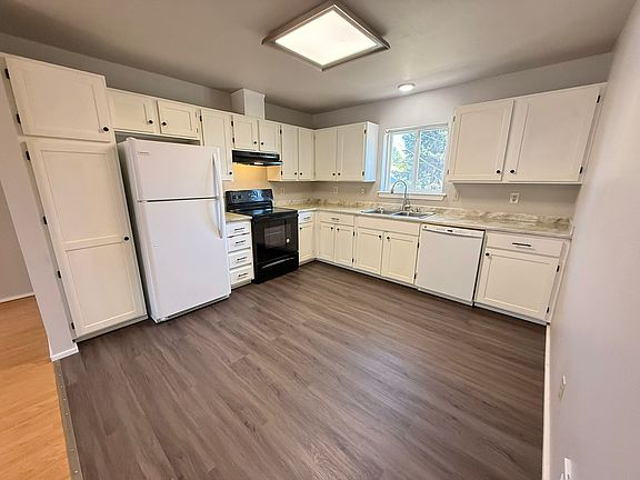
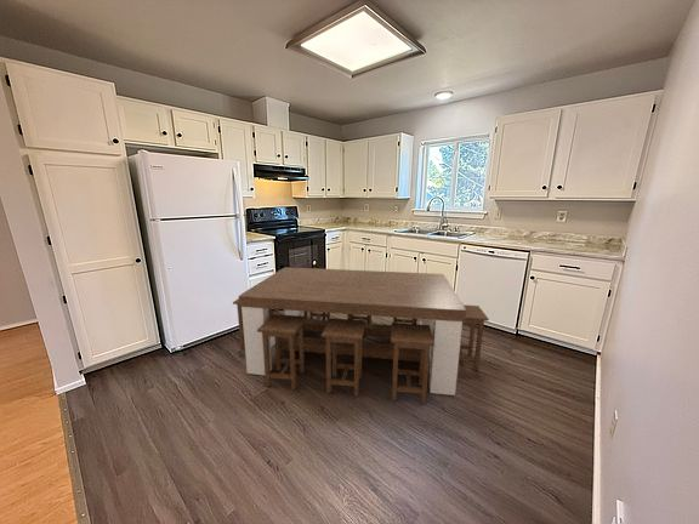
+ kitchen table (353, 318)
